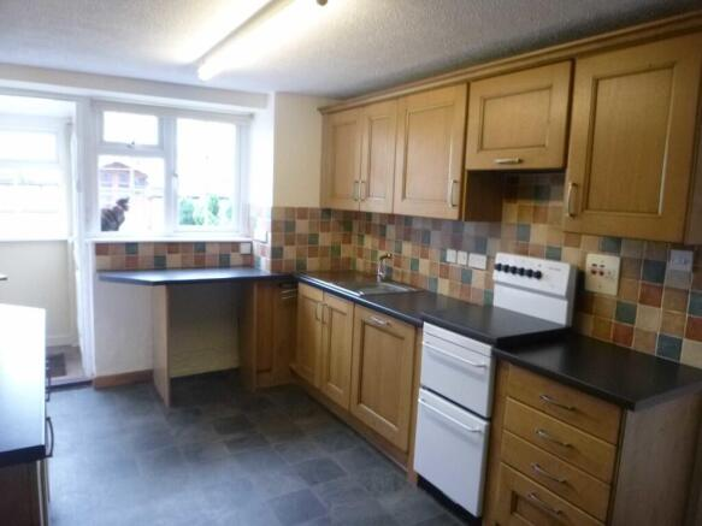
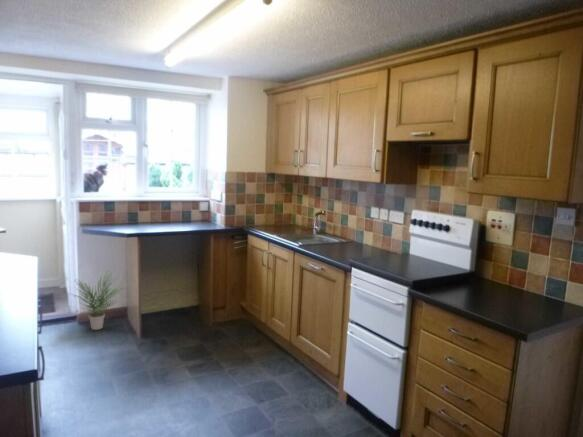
+ potted plant (96, 301)
